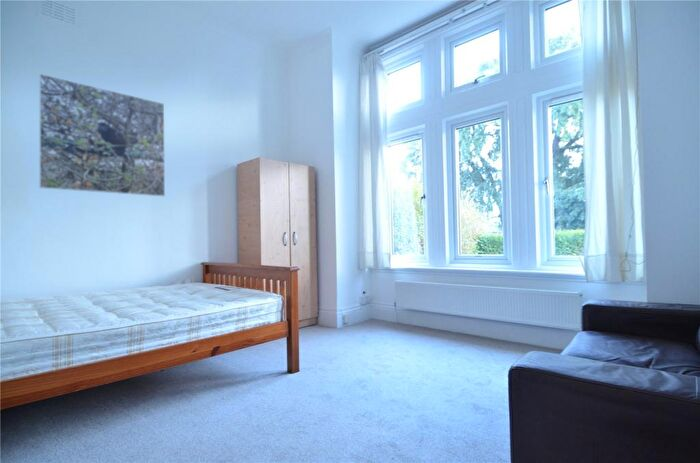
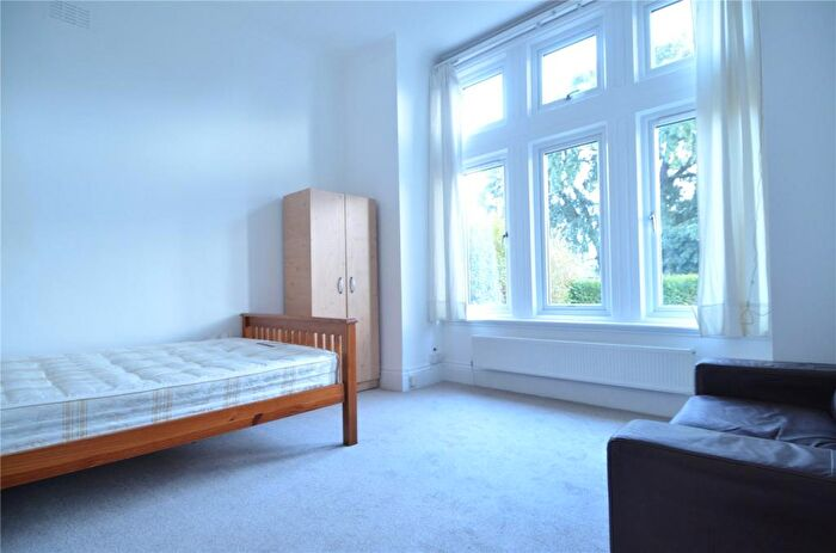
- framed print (108, 141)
